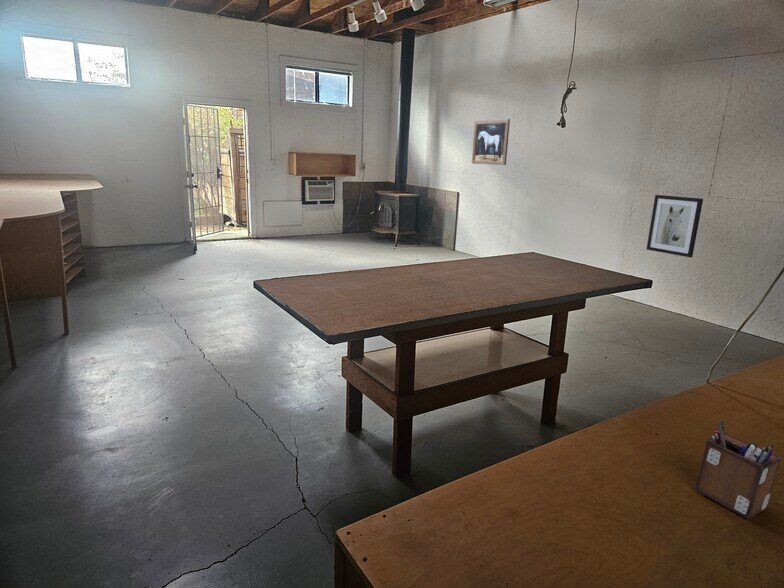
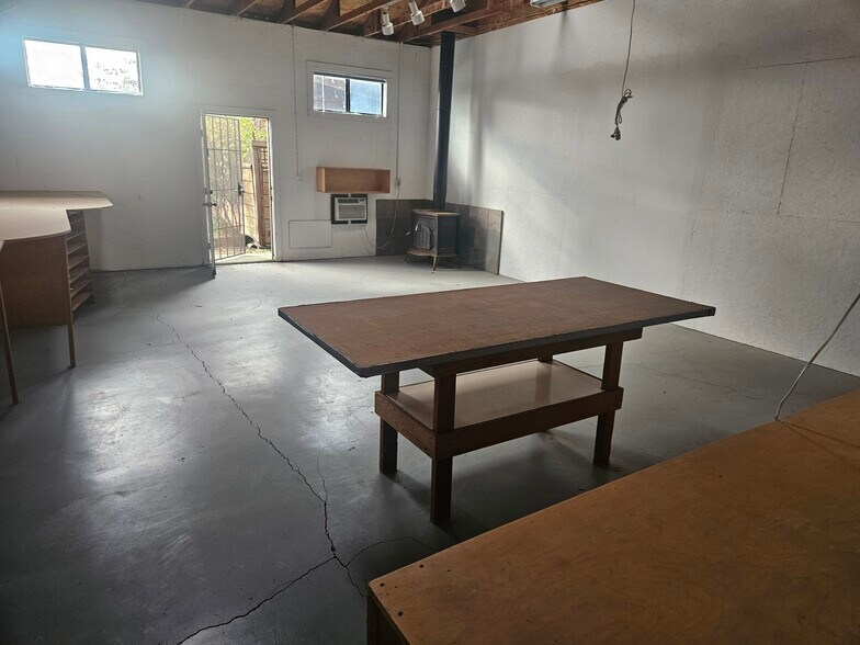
- wall art (673, 225)
- wall art (489, 142)
- desk organizer (738, 464)
